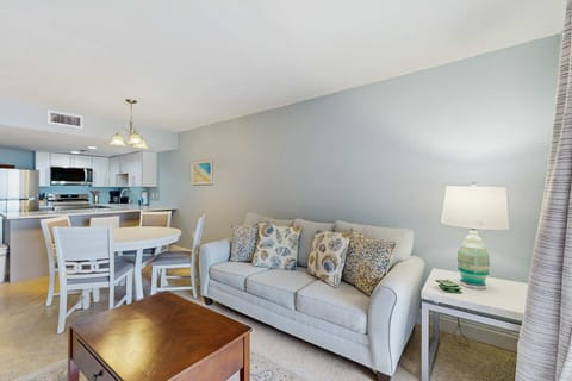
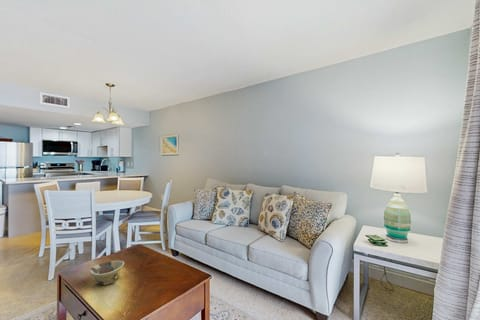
+ bowl (107, 273)
